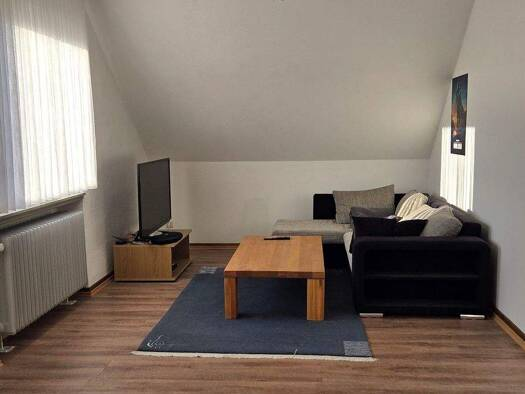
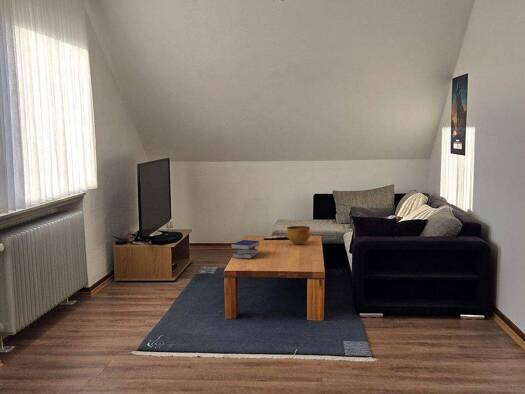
+ book (245, 249)
+ bowl (298, 236)
